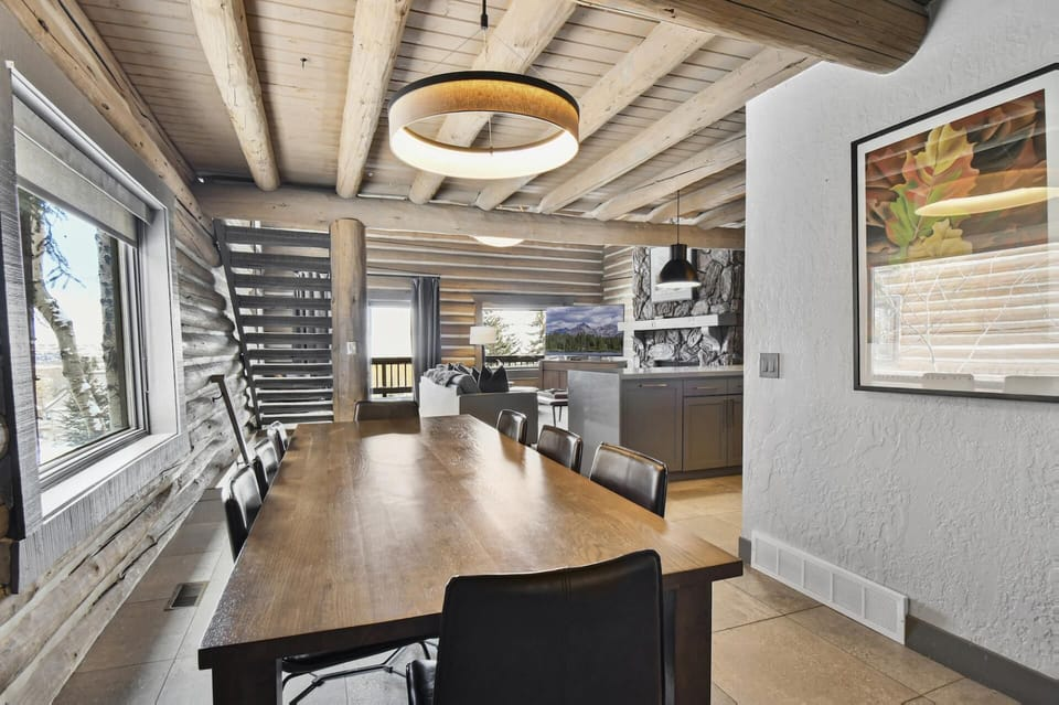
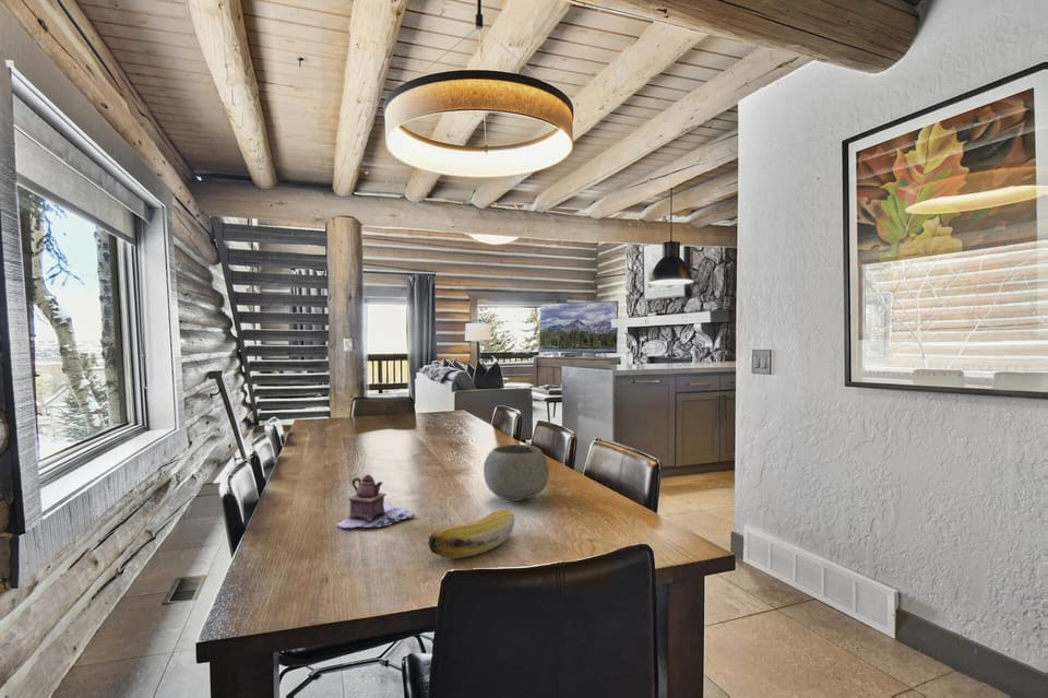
+ bowl (515, 473)
+ teapot (369, 496)
+ banana (473, 528)
